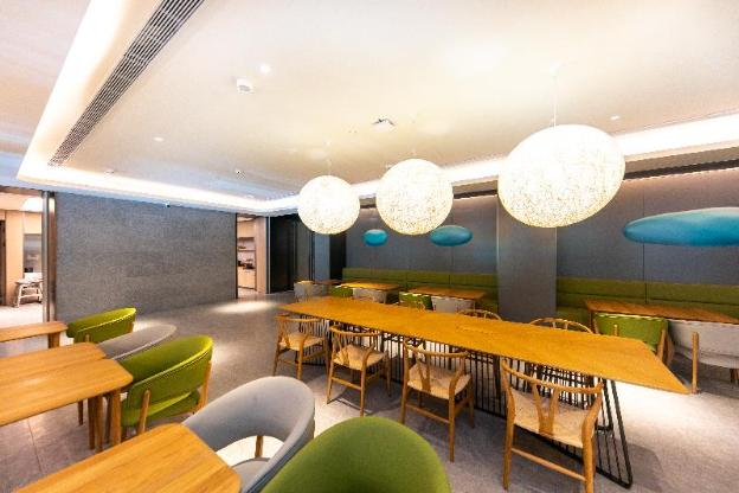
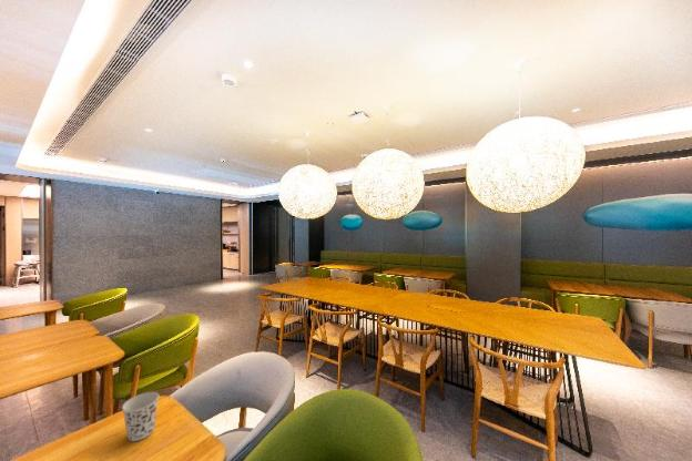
+ cup (141, 417)
